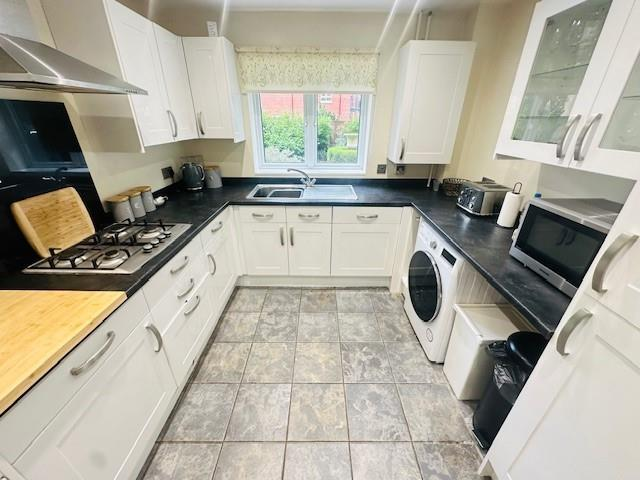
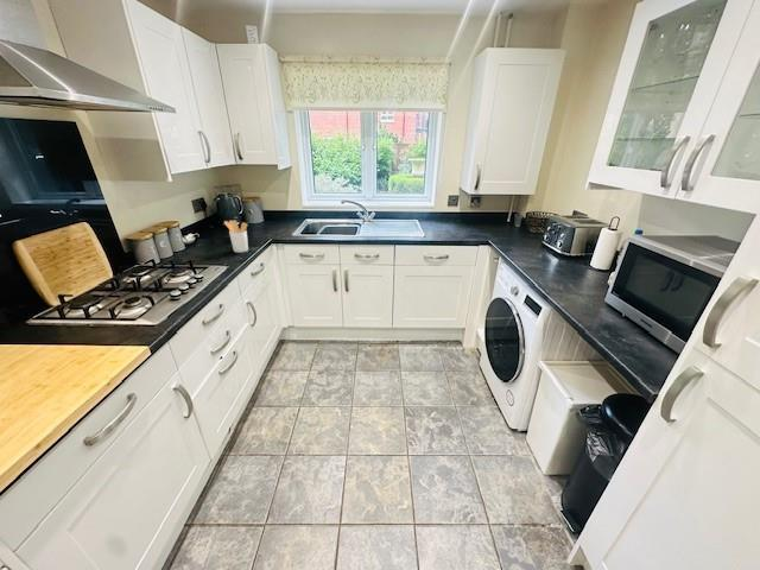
+ utensil holder (236, 235)
